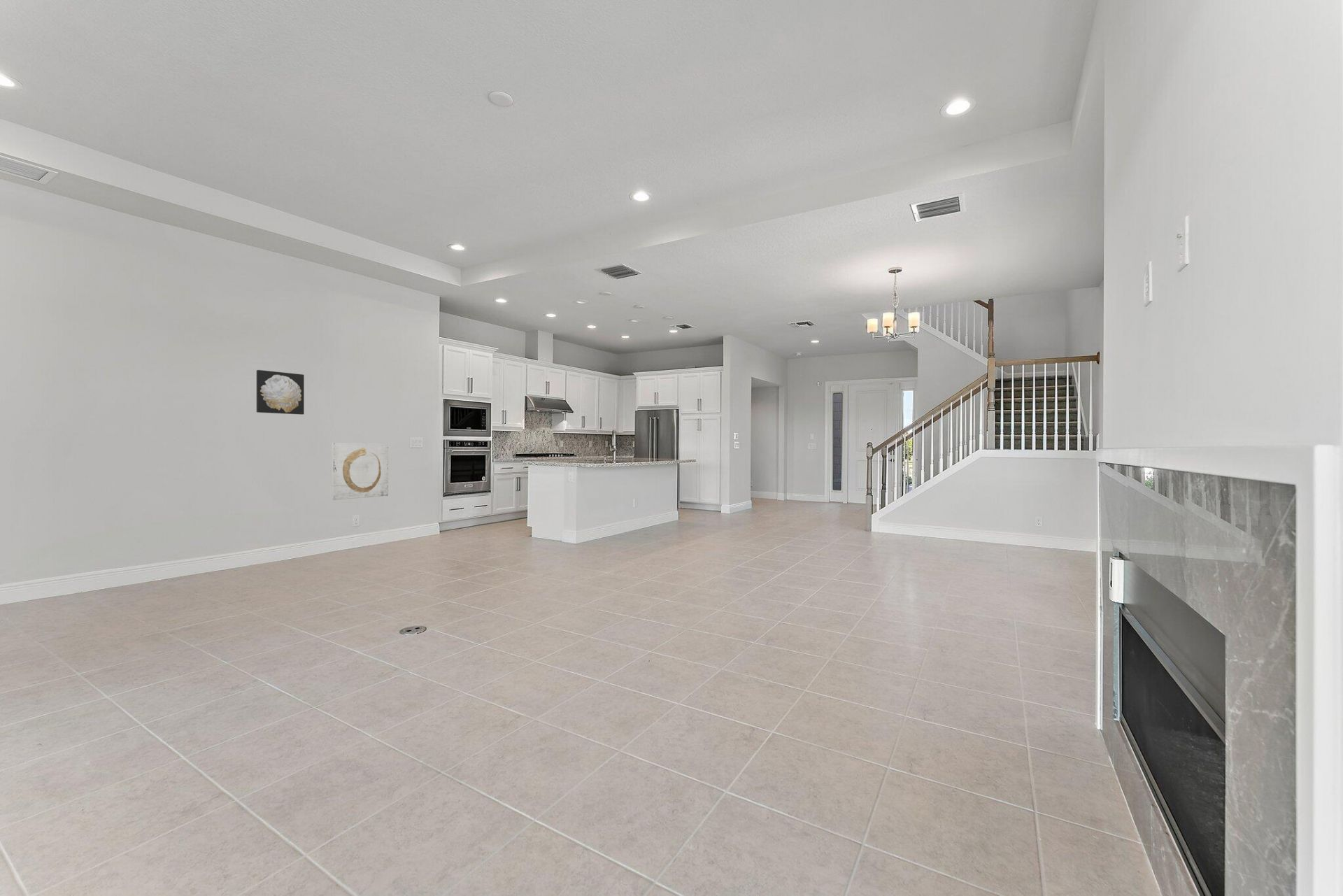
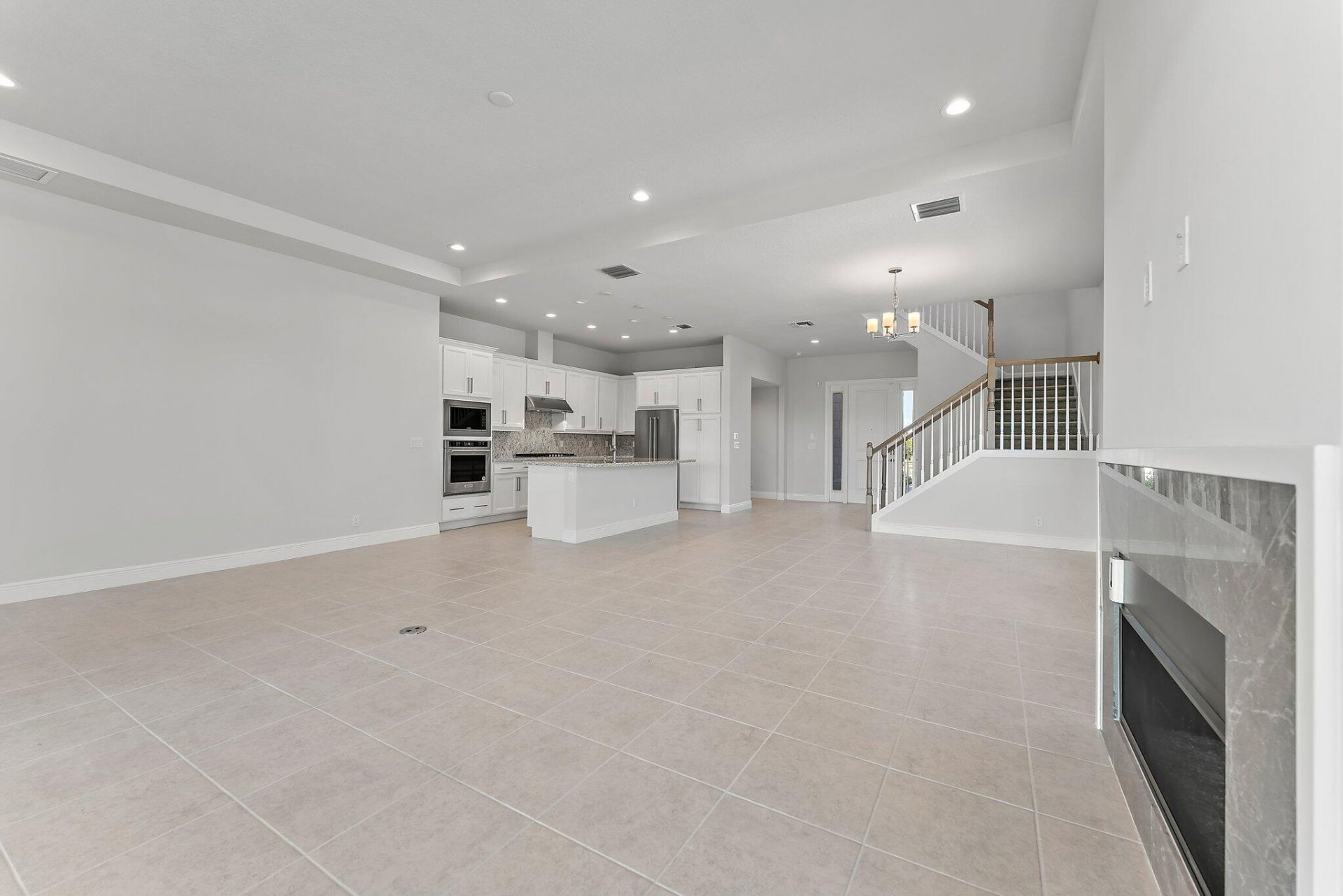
- wall art (361, 470)
- wall art (280, 392)
